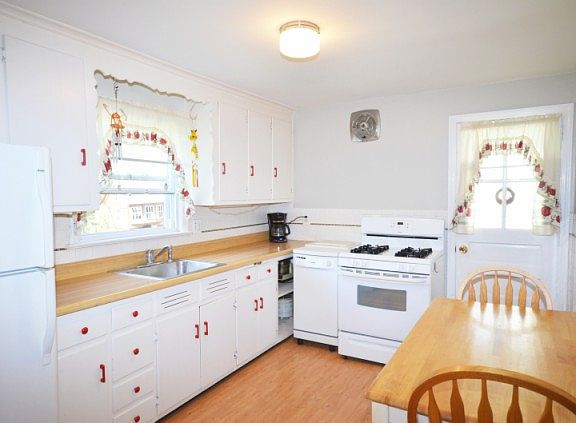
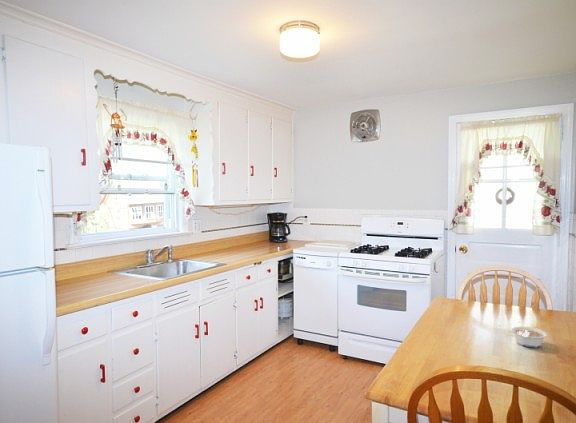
+ legume (528, 336)
